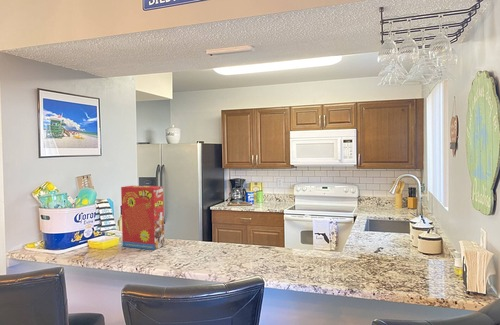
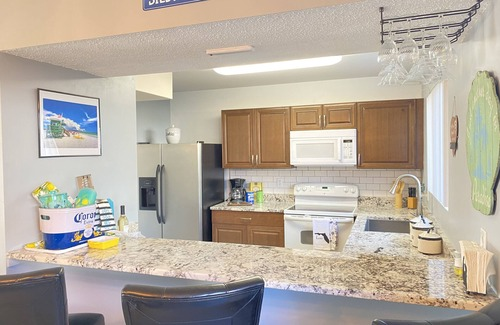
- cereal box (142, 216)
